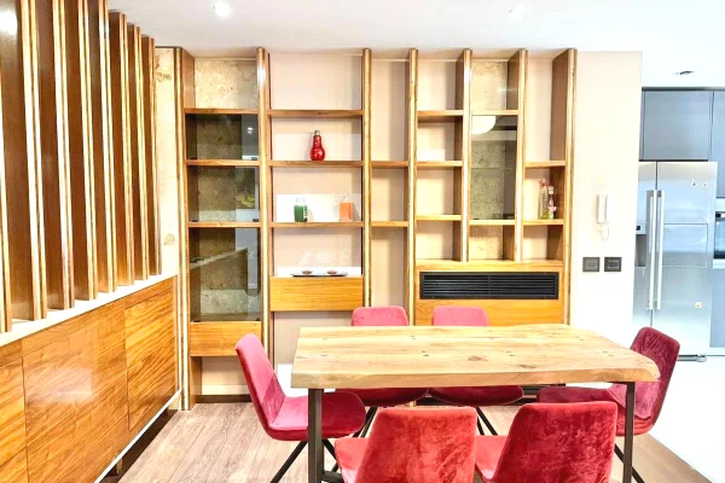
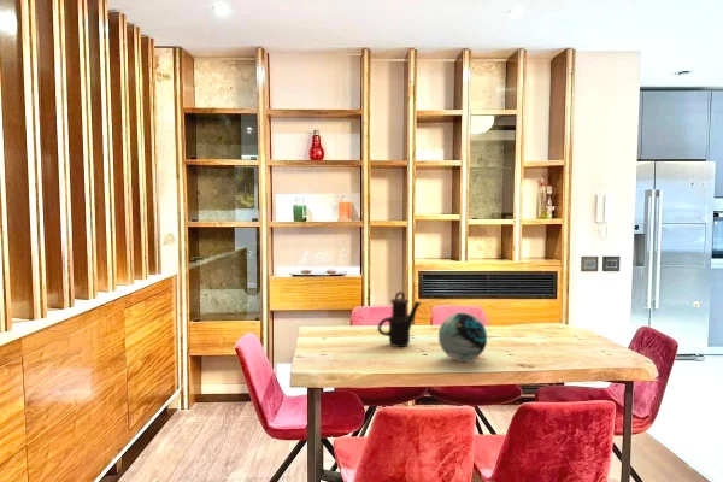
+ teapot (399, 318)
+ decorative orb (462, 336)
